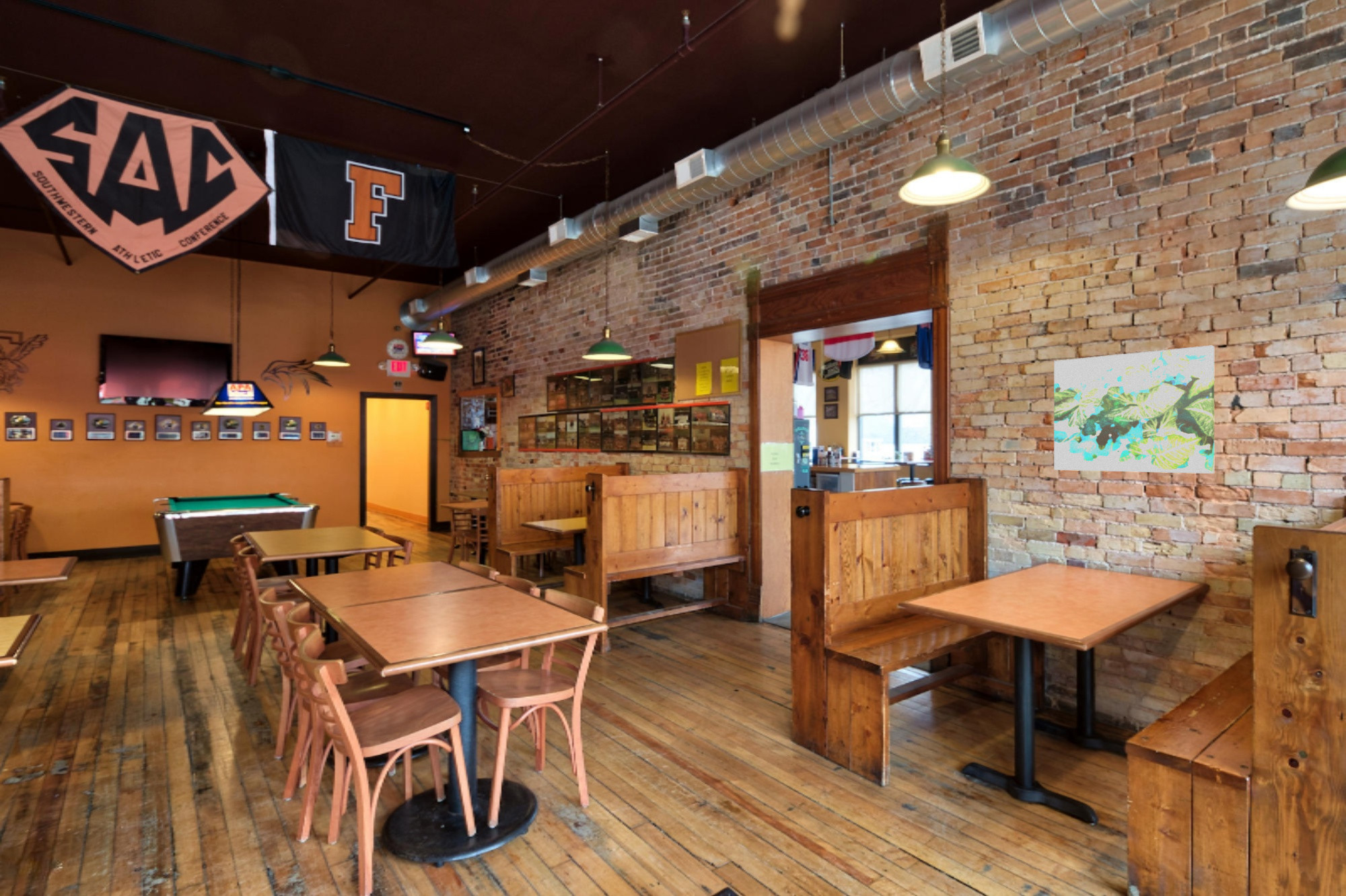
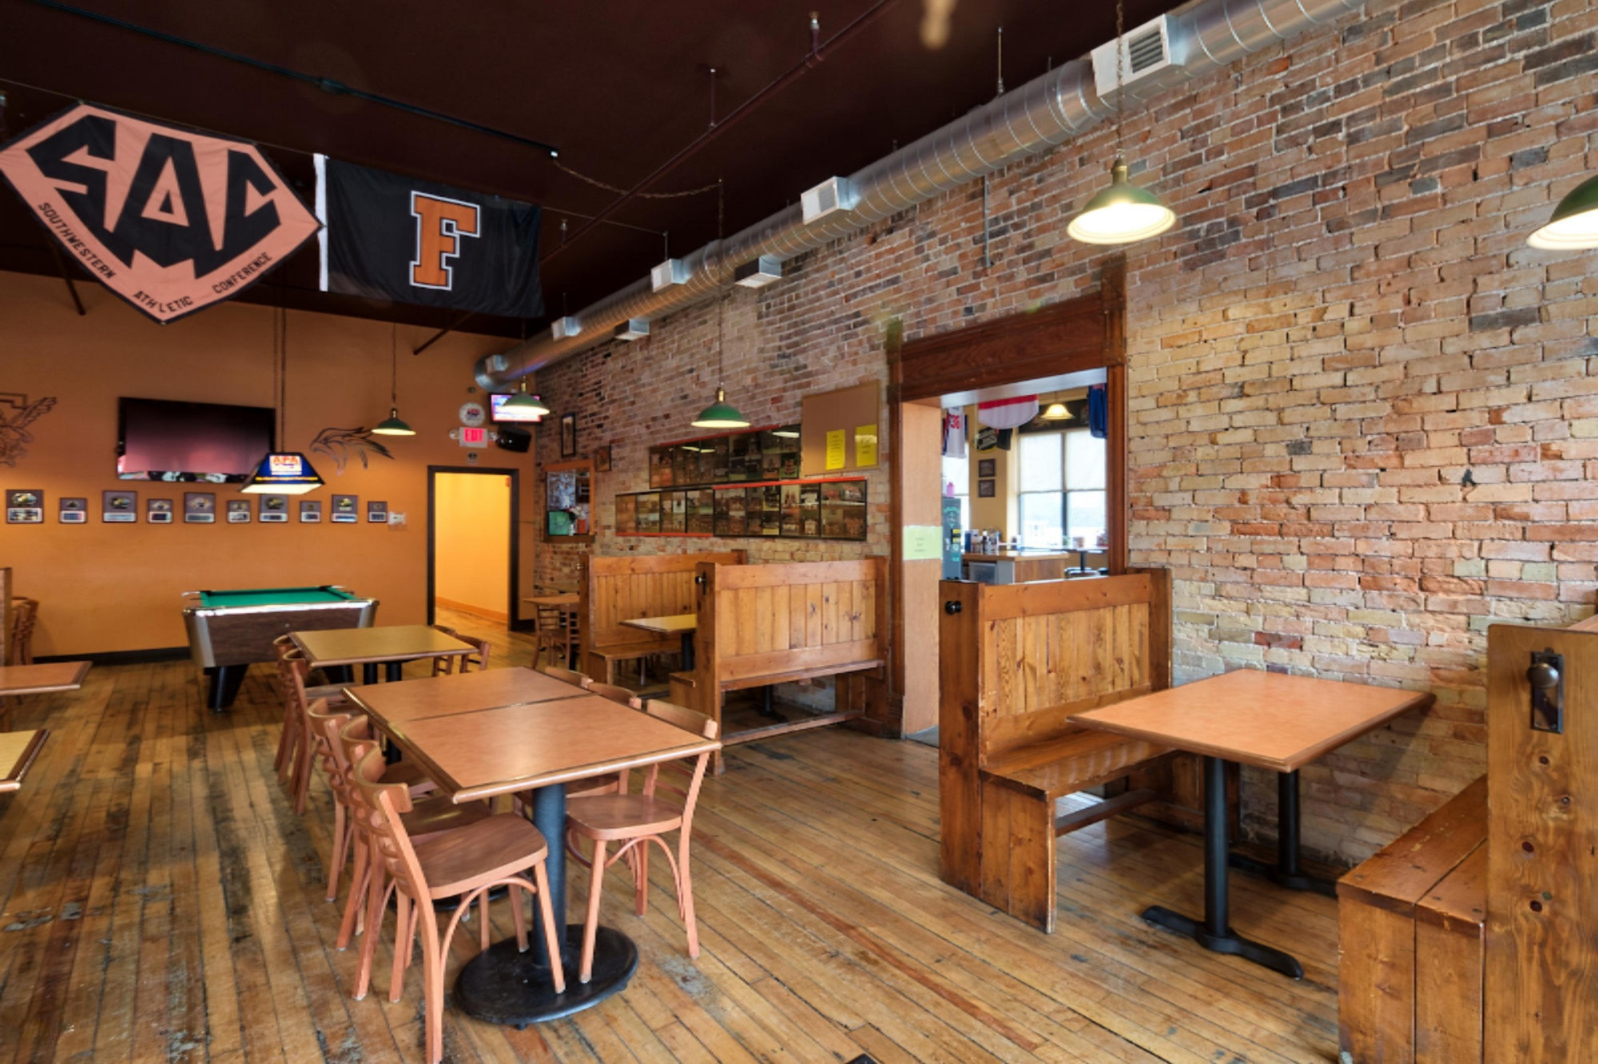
- wall art (1128, 412)
